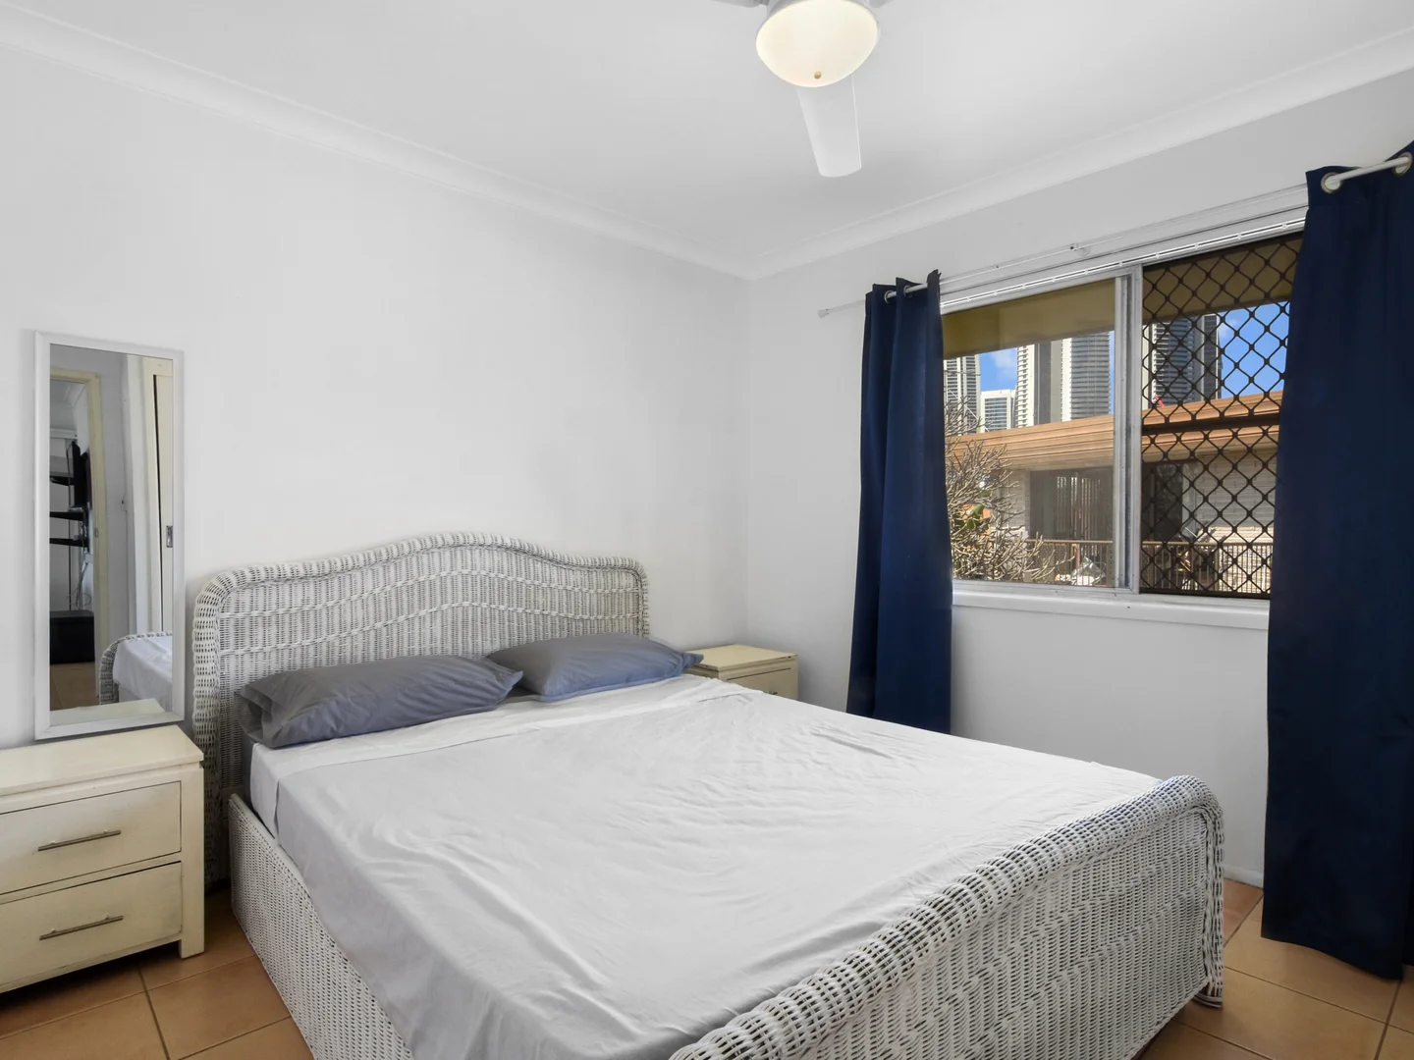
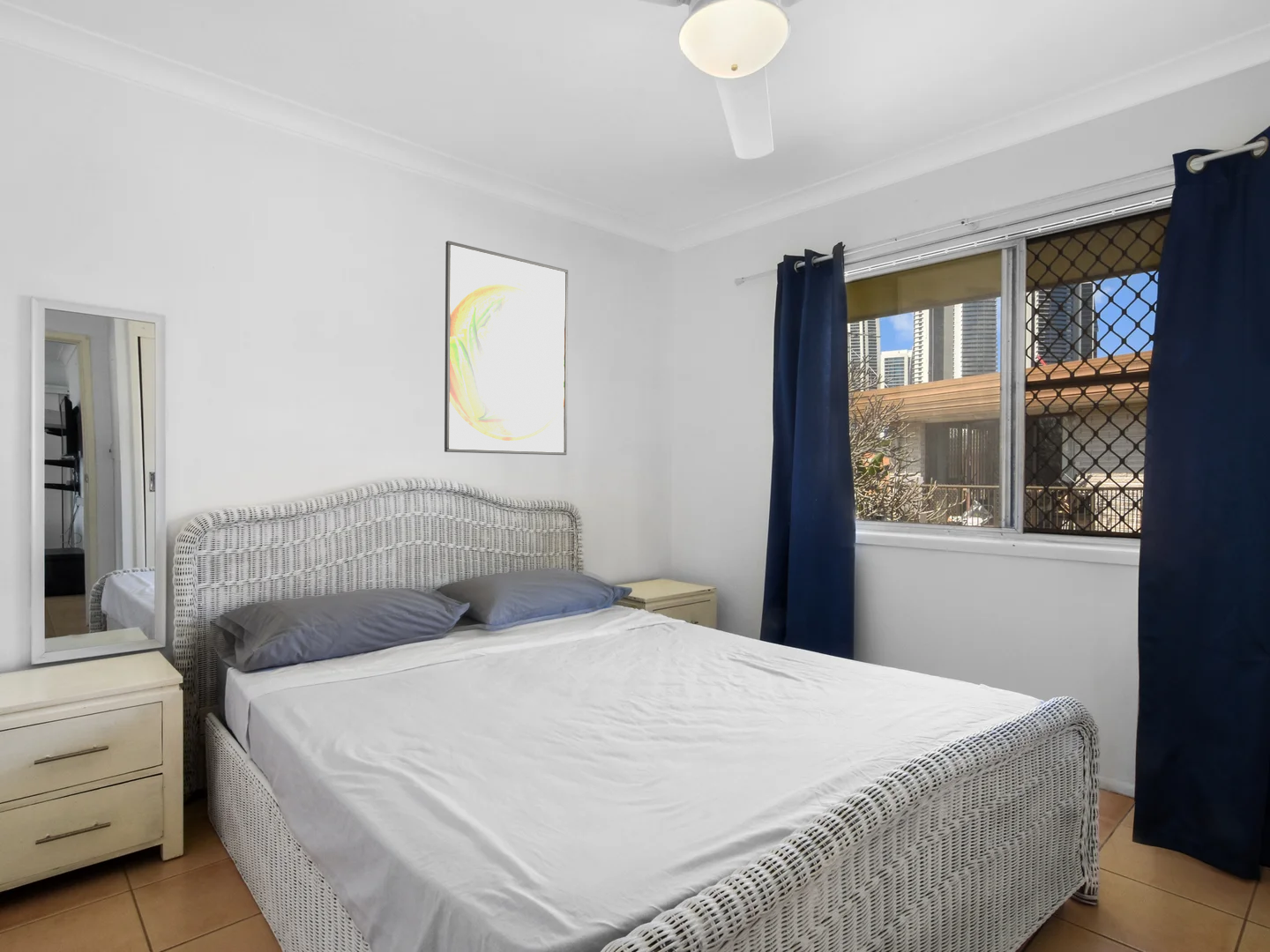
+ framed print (510, 355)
